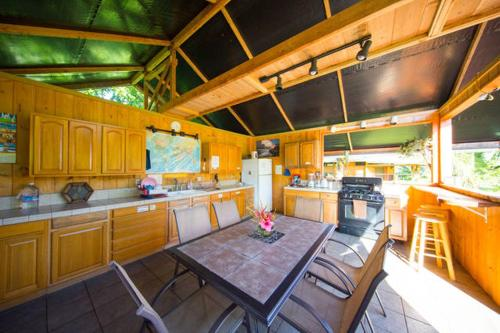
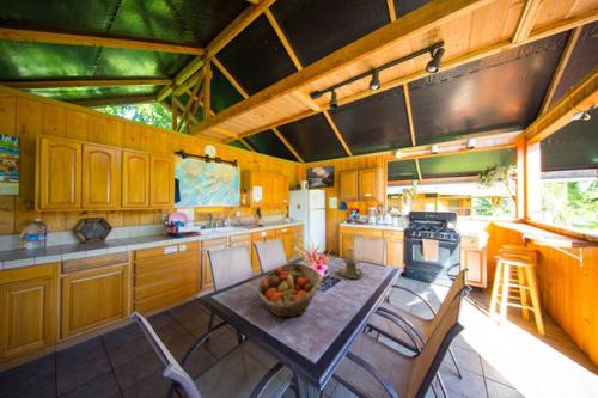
+ candle holder (350, 261)
+ fruit basket (288, 287)
